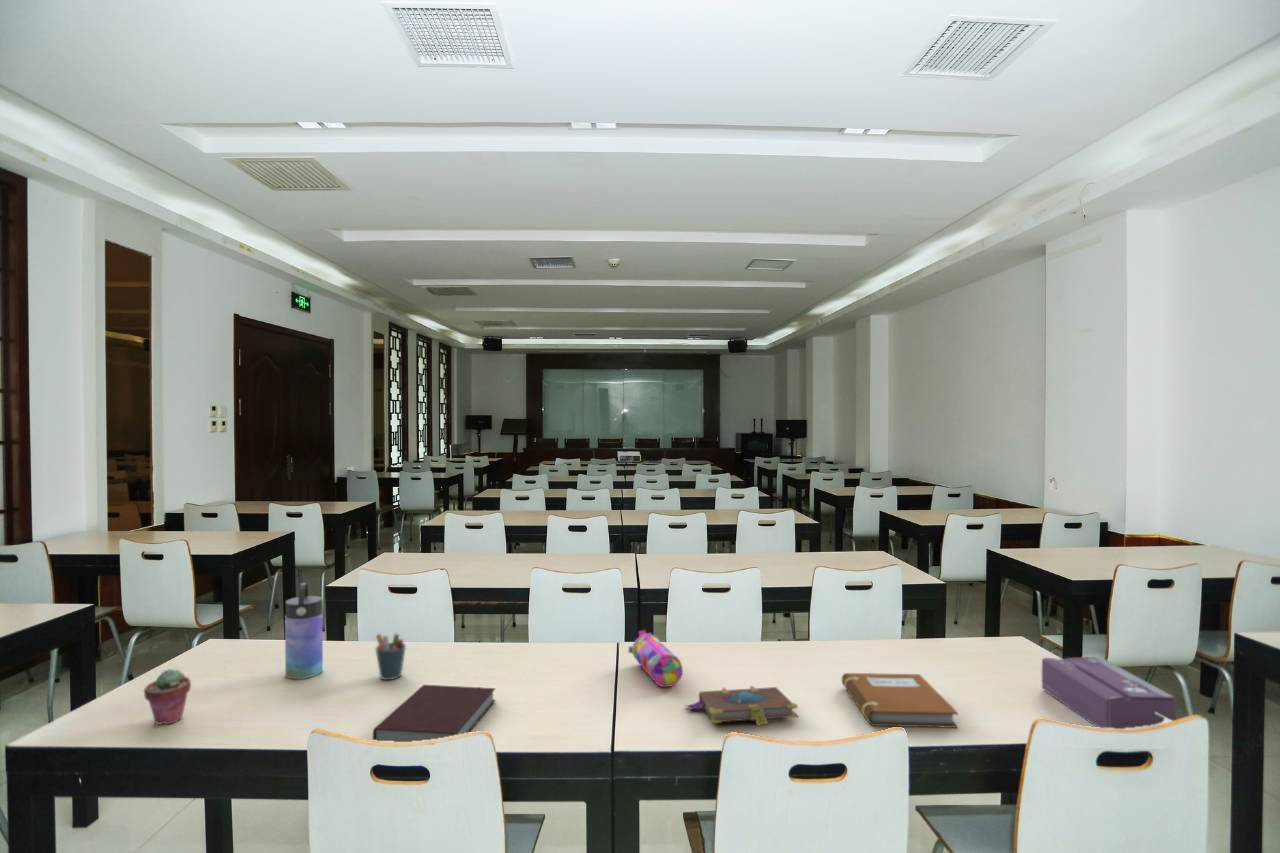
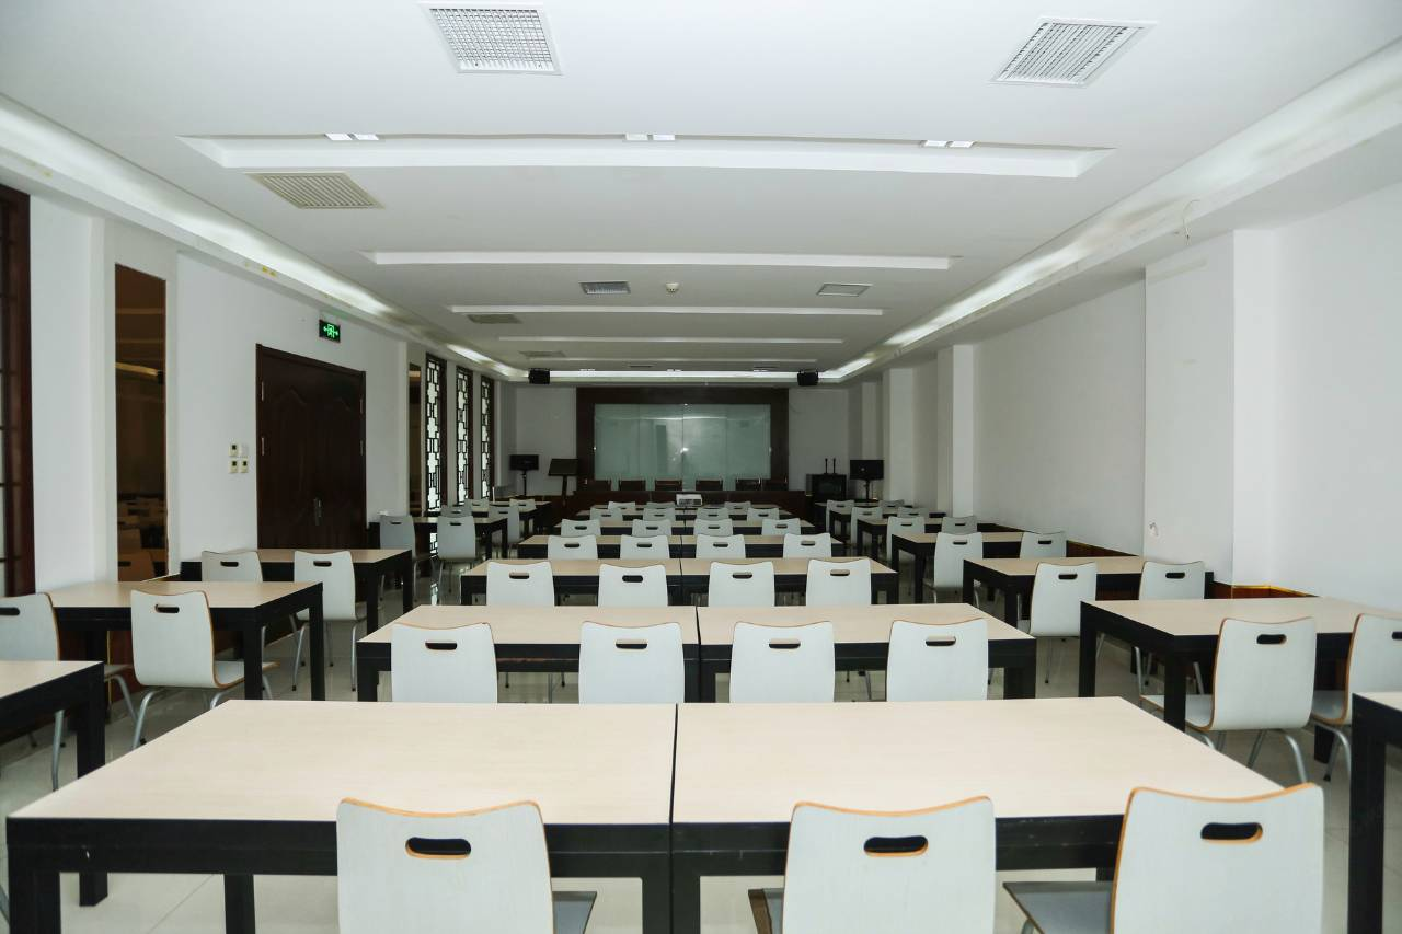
- potted succulent (168, 694)
- notebook (438, 713)
- pencil case (655, 657)
- water bottle (304, 628)
- tissue box (1103, 692)
- book (738, 703)
- notebook (894, 697)
- pen holder (390, 653)
